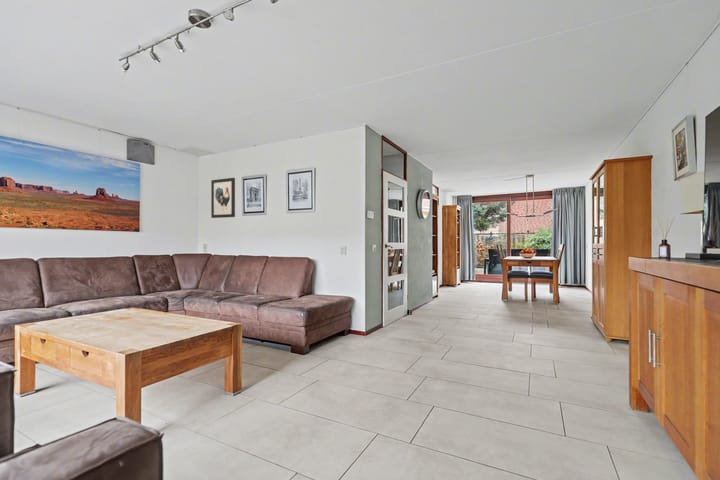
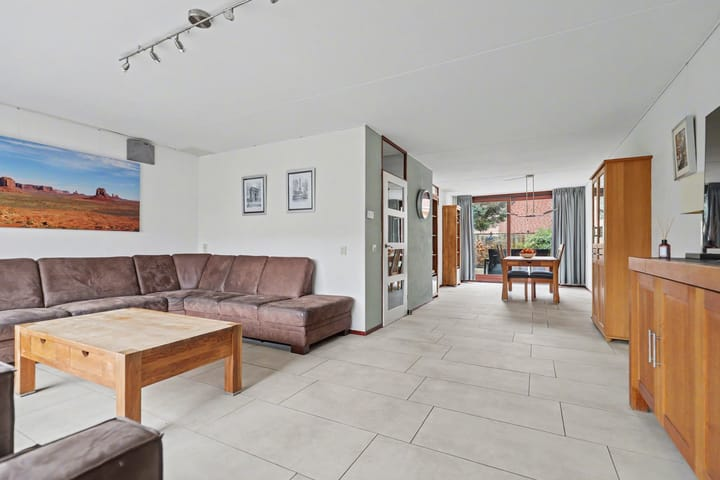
- wall art (222, 198)
